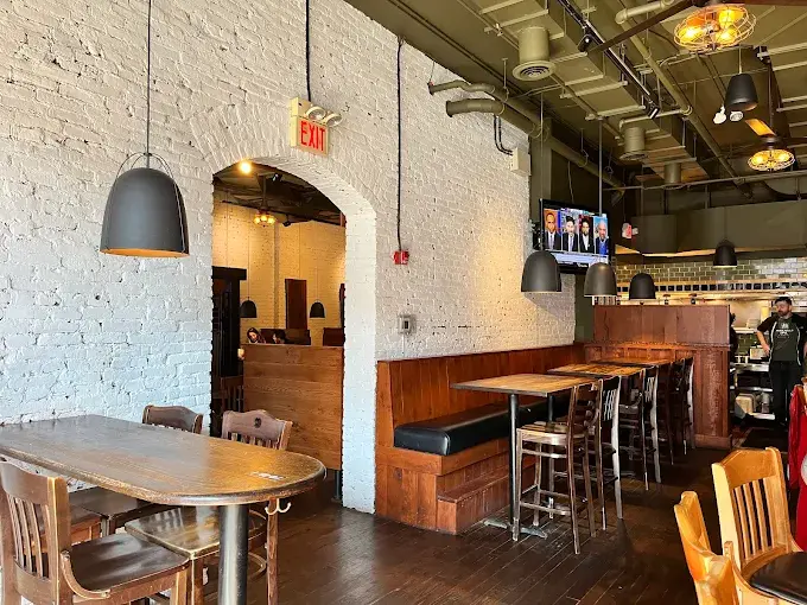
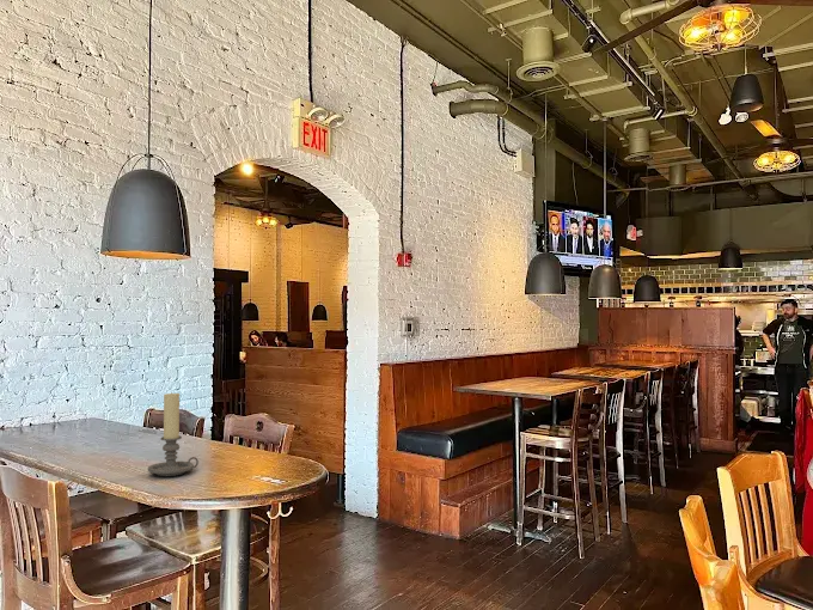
+ candle holder (175, 432)
